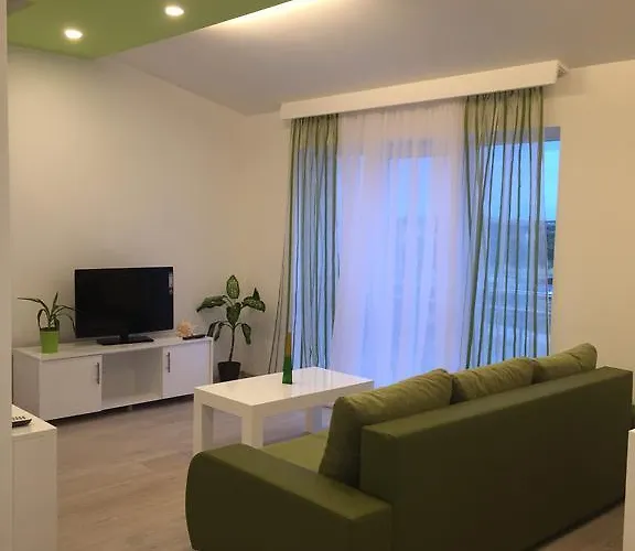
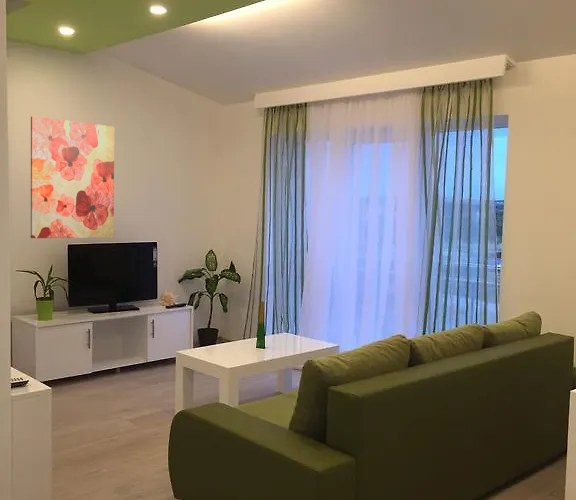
+ wall art (74, 180)
